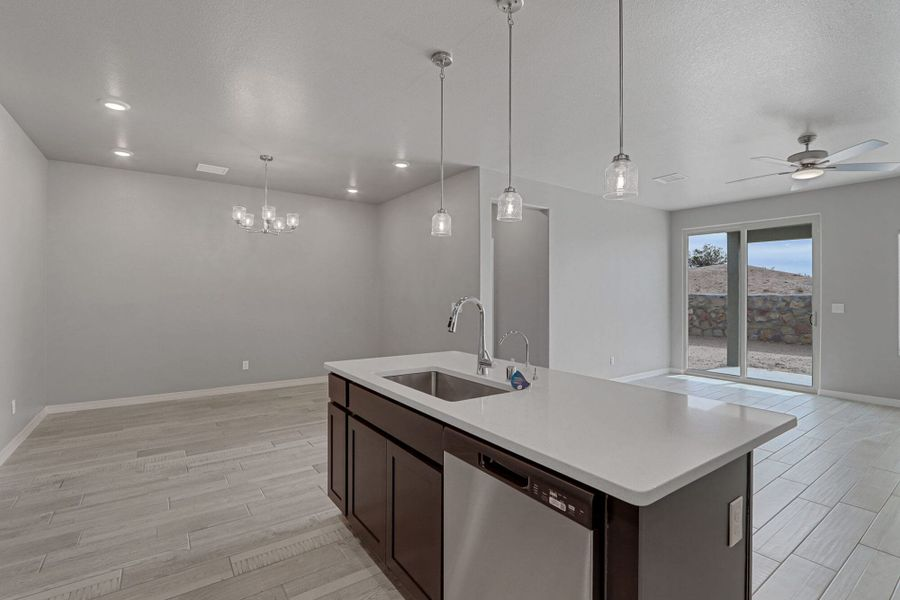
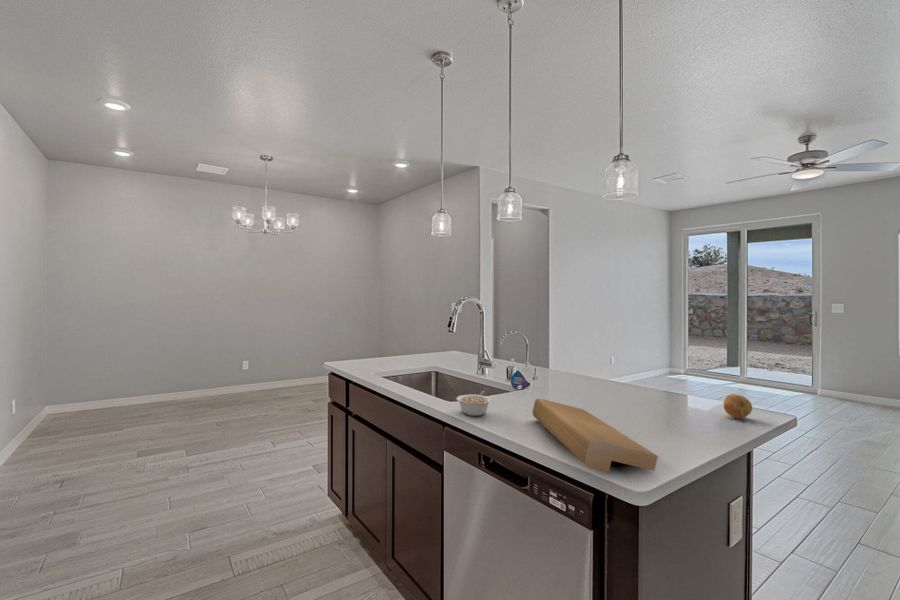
+ legume (473, 403)
+ fruit (737, 405)
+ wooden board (584, 428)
